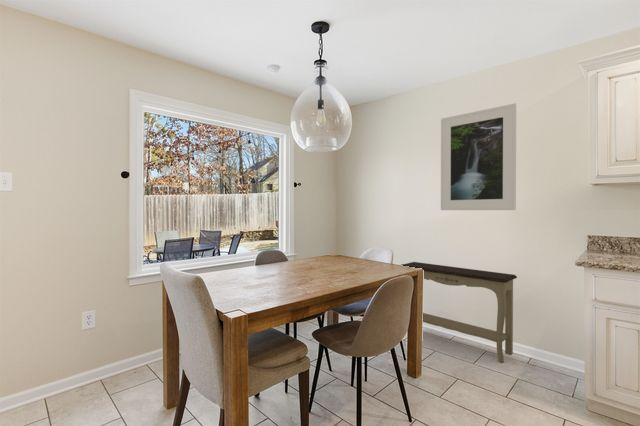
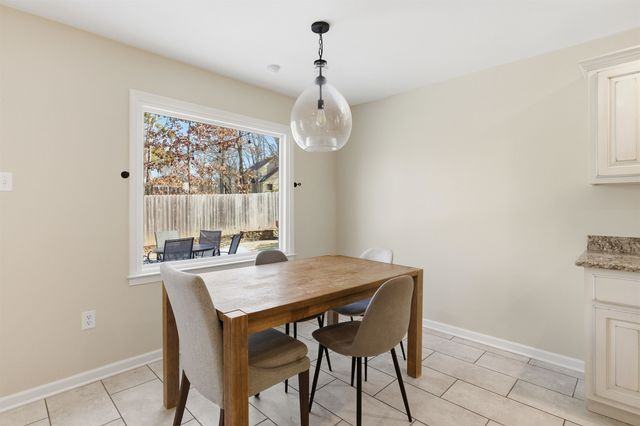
- console table (449, 319)
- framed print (475, 161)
